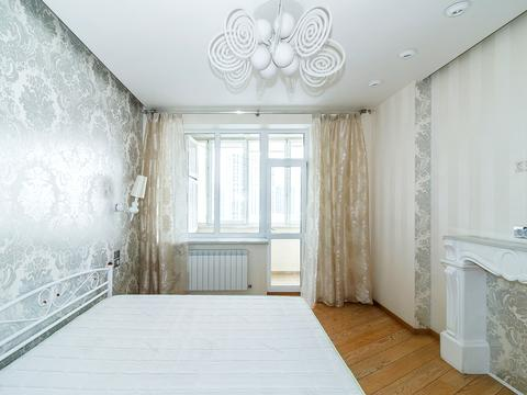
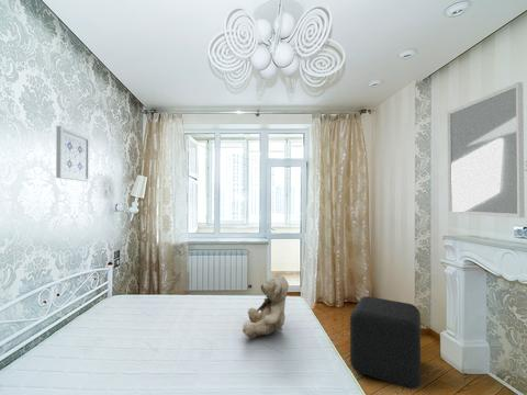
+ teddy bear (262, 303)
+ wall art (74, 156)
+ cube (385, 337)
+ home mirror (480, 157)
